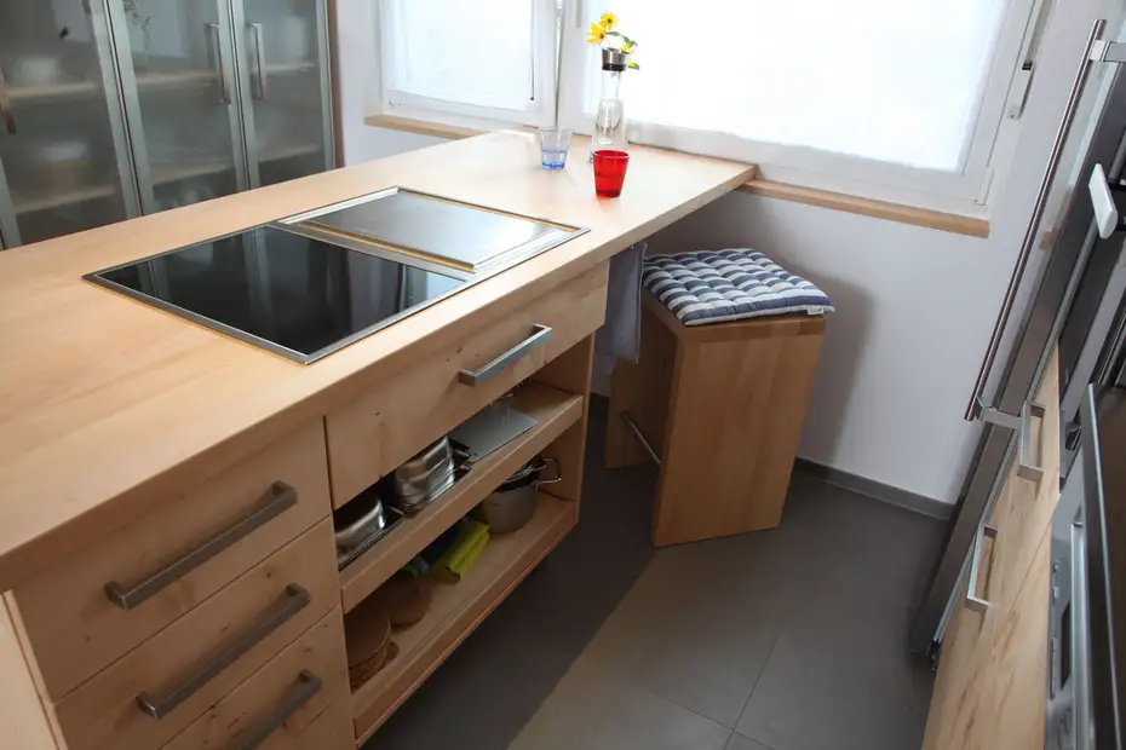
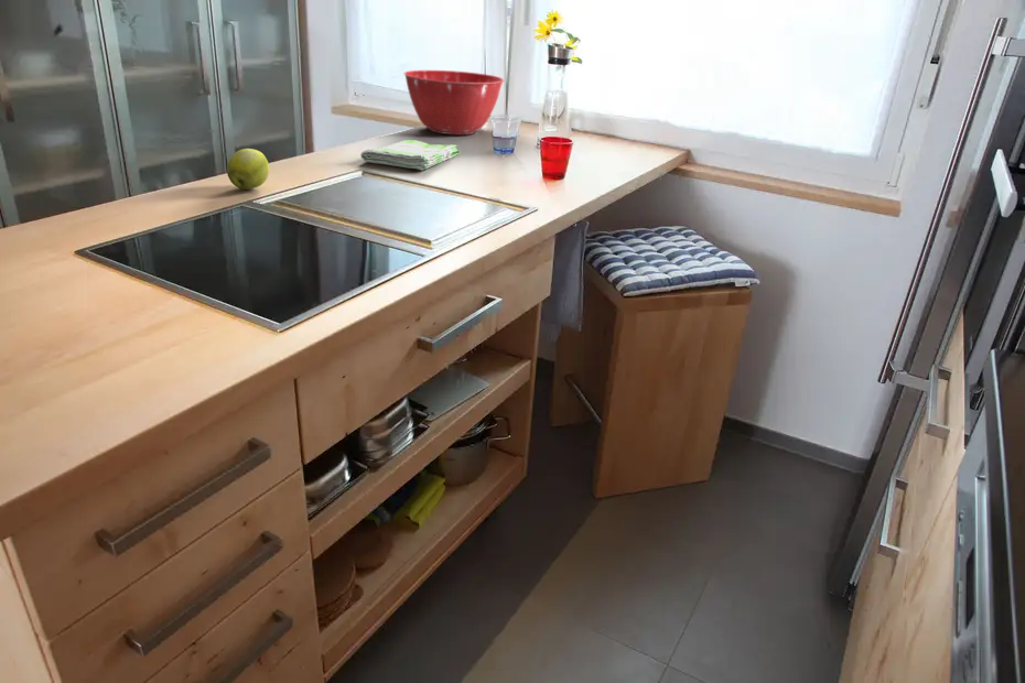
+ mixing bowl (453, 104)
+ apple (248, 169)
+ dish towel (411, 151)
